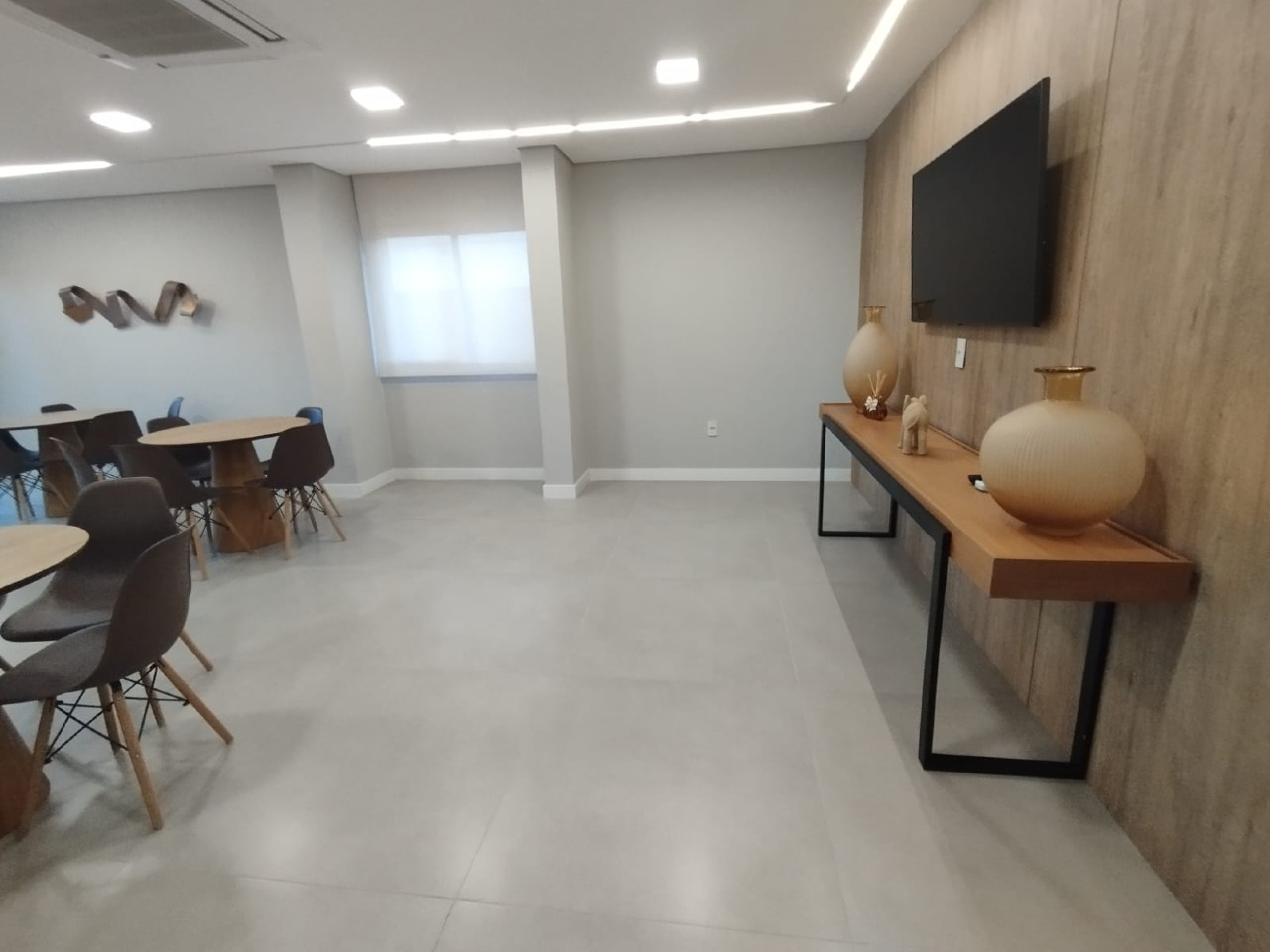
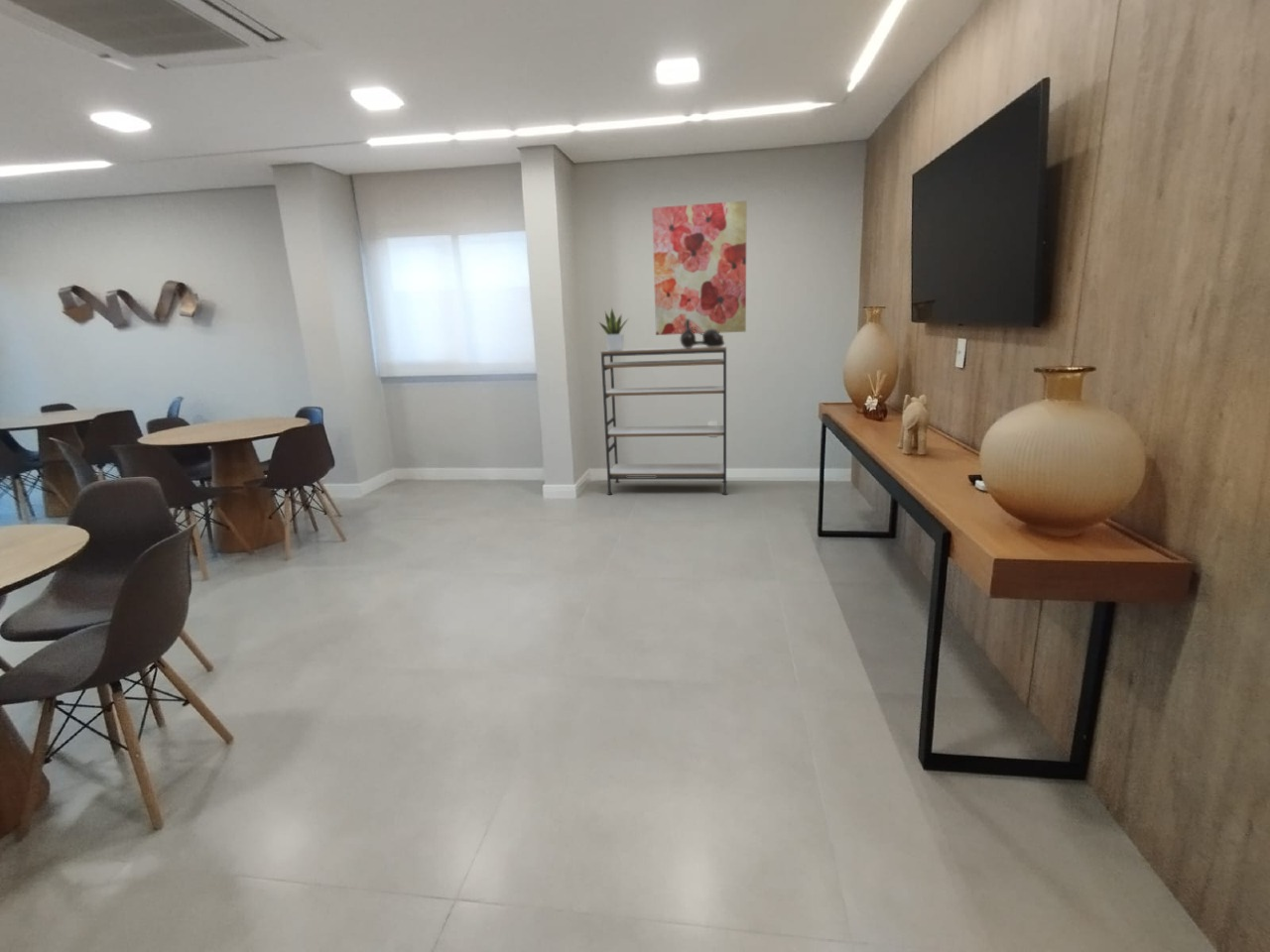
+ wall art (699, 270)
+ decorative vase (701, 333)
+ potted plant (614, 328)
+ shelving unit (667, 426)
